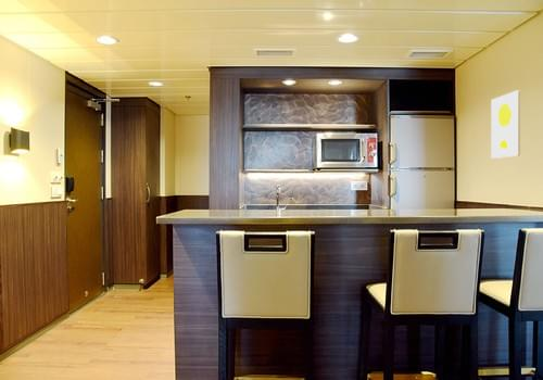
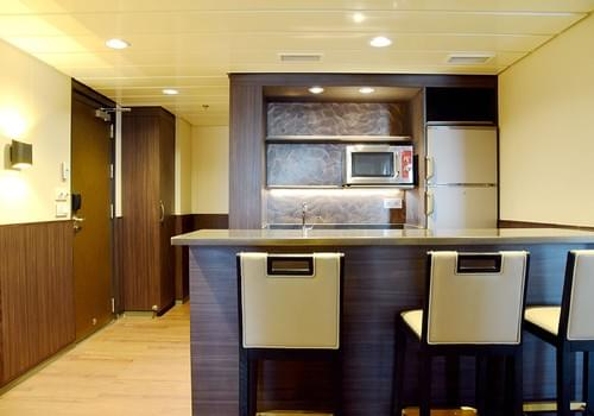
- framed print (504, 126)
